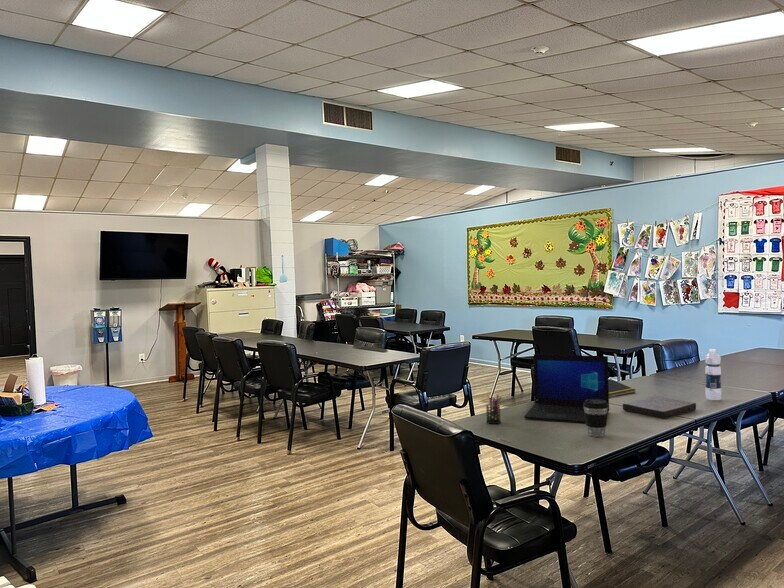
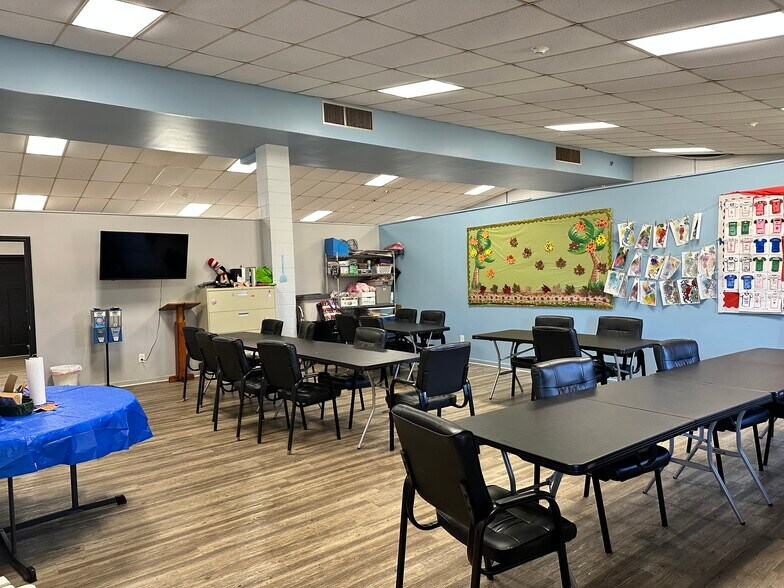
- notepad (609, 388)
- laptop (566, 387)
- pen holder (495, 407)
- book (659, 406)
- water bottle (713, 374)
- coffee cup (596, 417)
